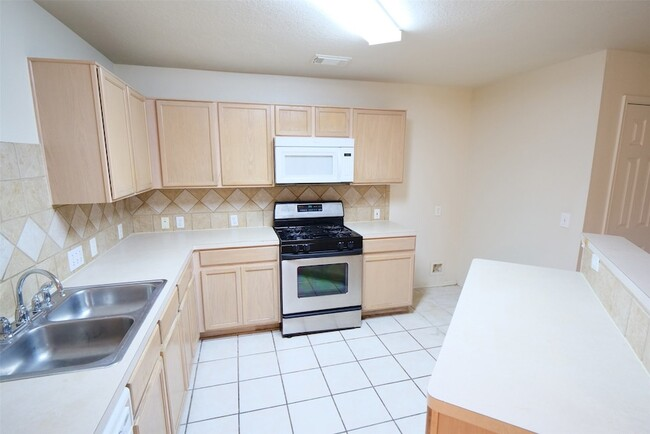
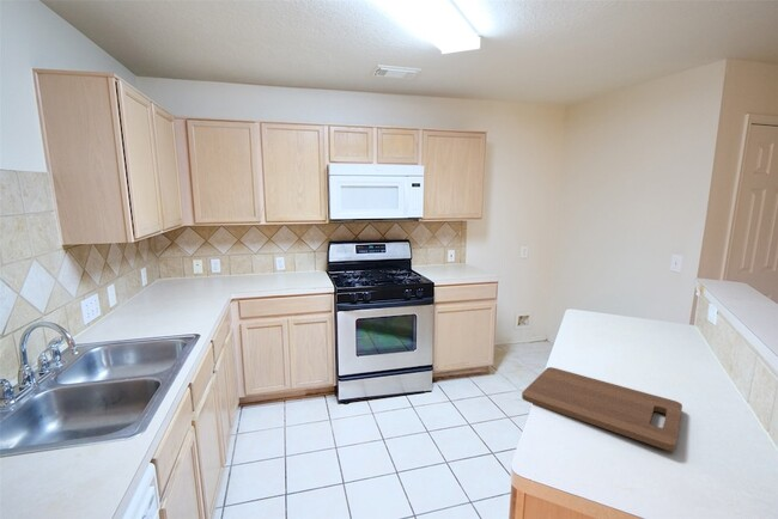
+ cutting board (598, 401)
